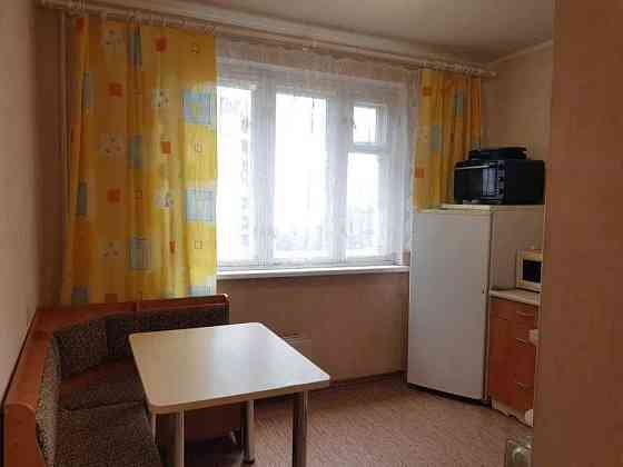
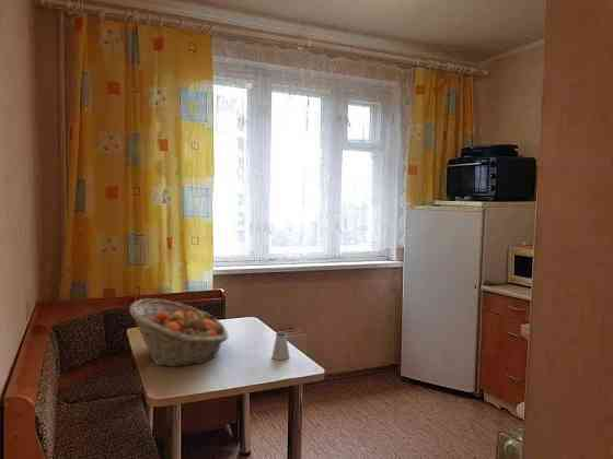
+ fruit basket (180, 328)
+ saltshaker (280, 344)
